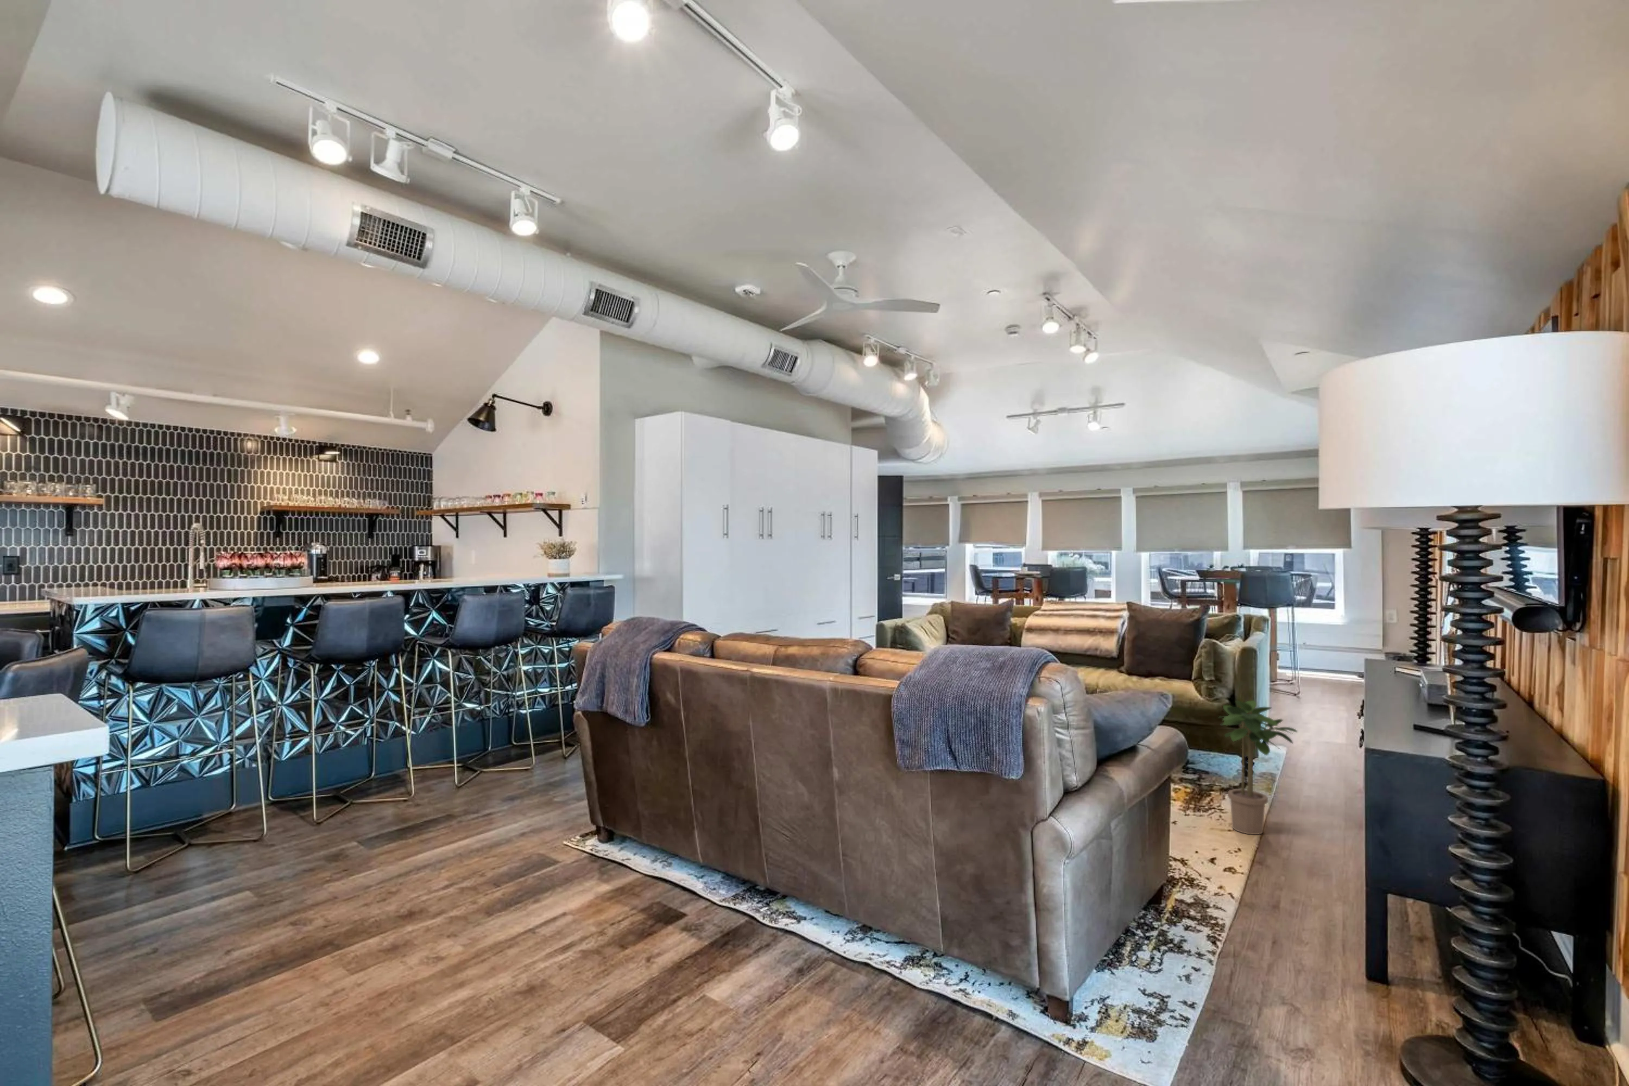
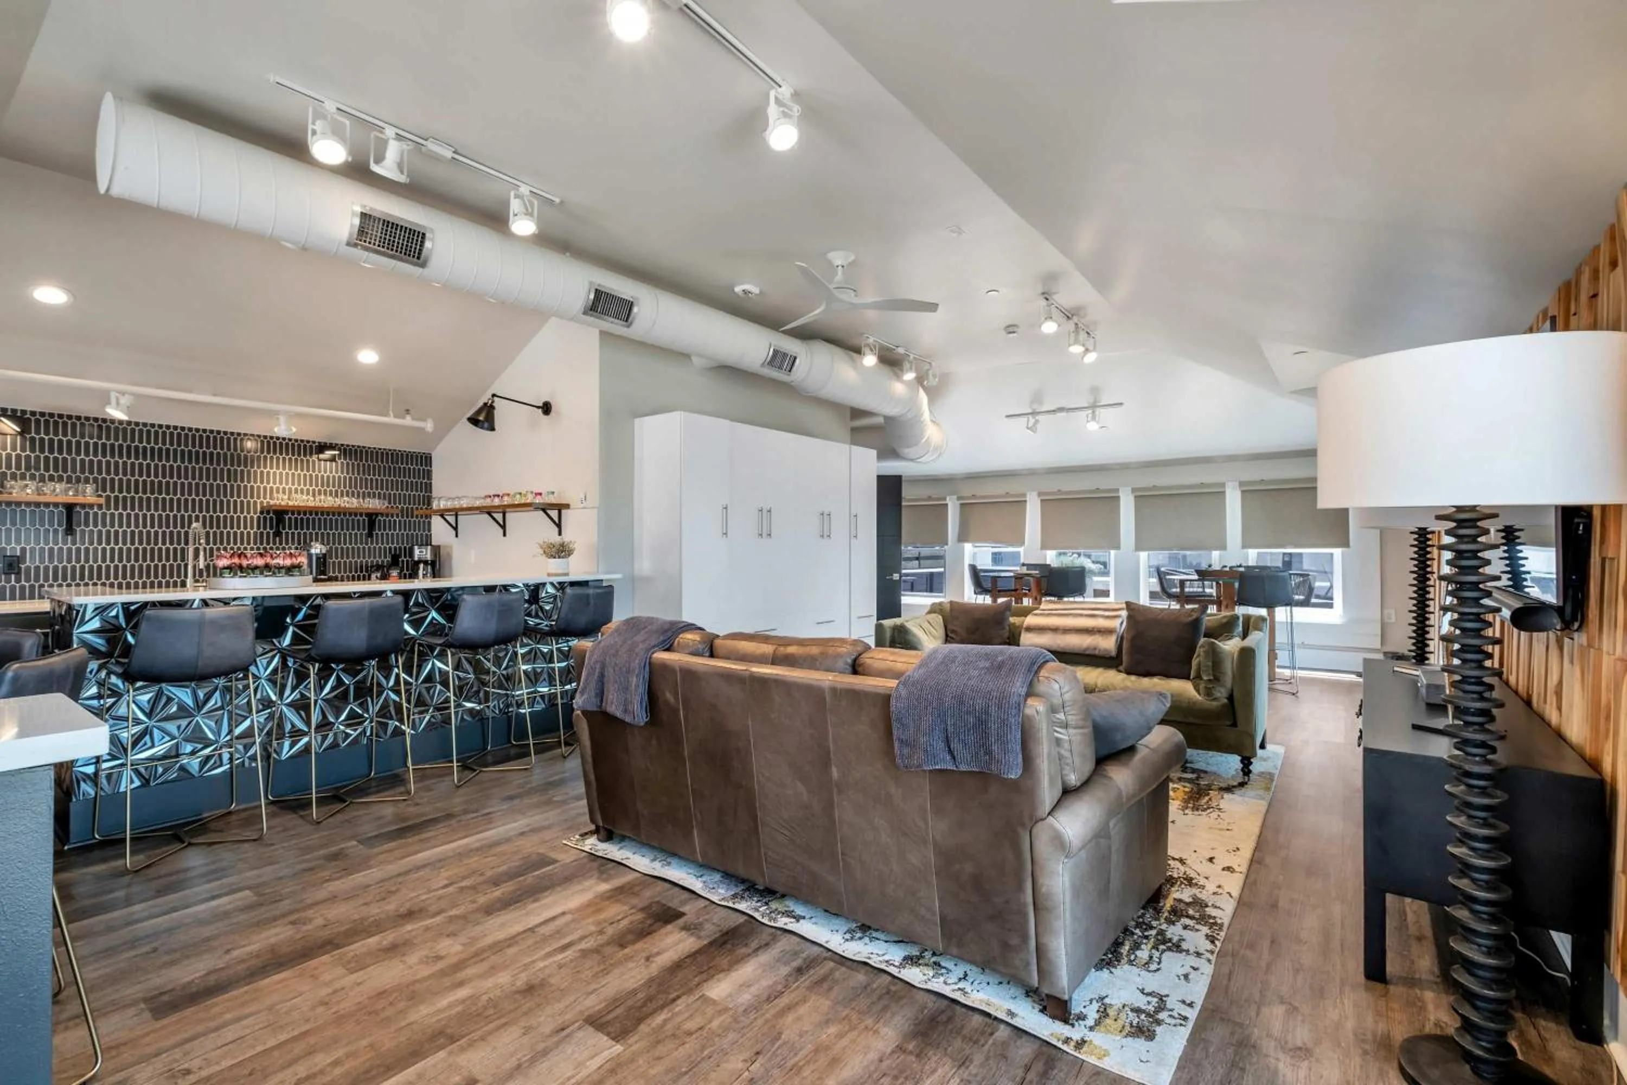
- potted plant (1253, 764)
